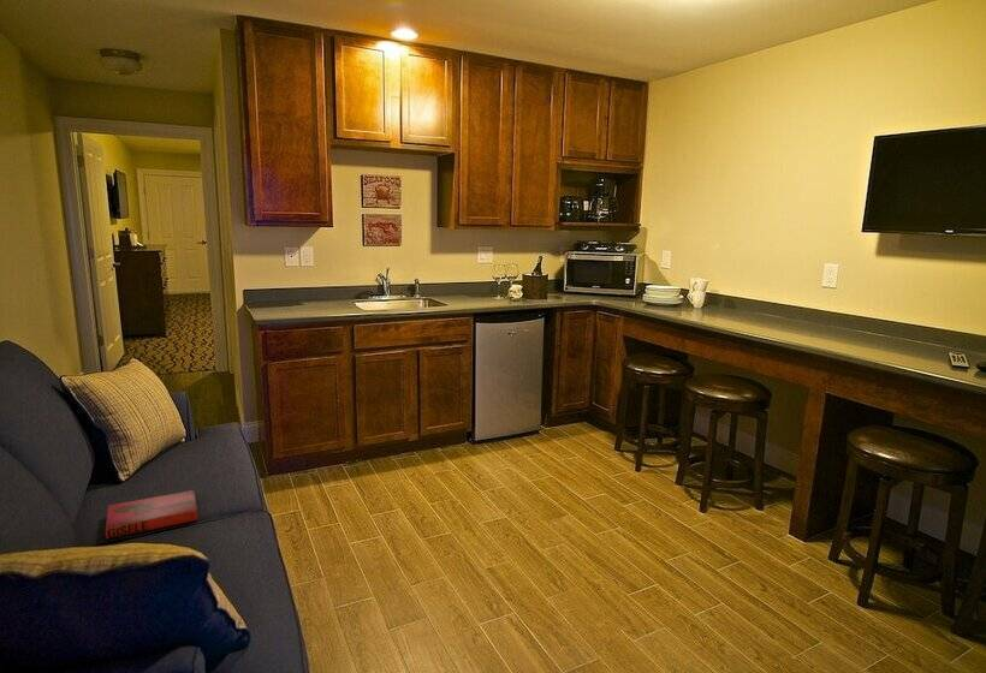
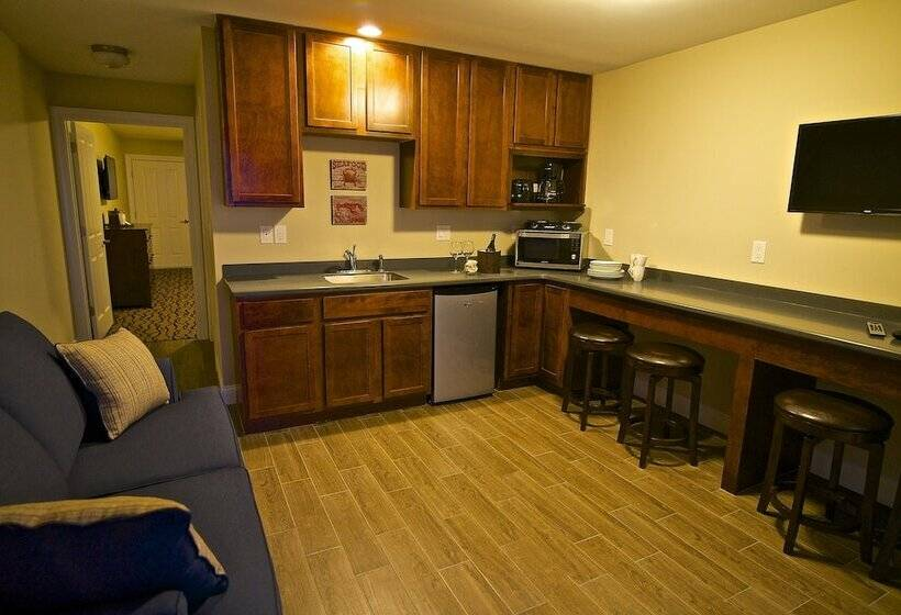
- hardback book (153, 512)
